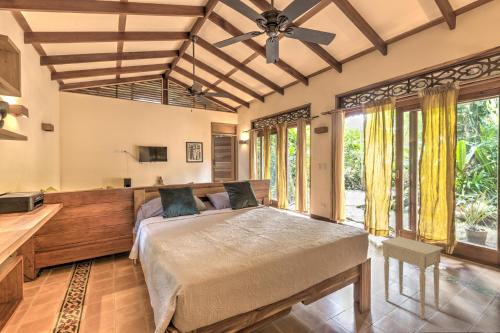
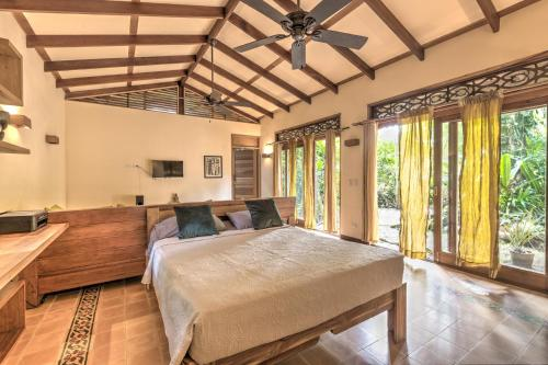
- nightstand (419, 274)
